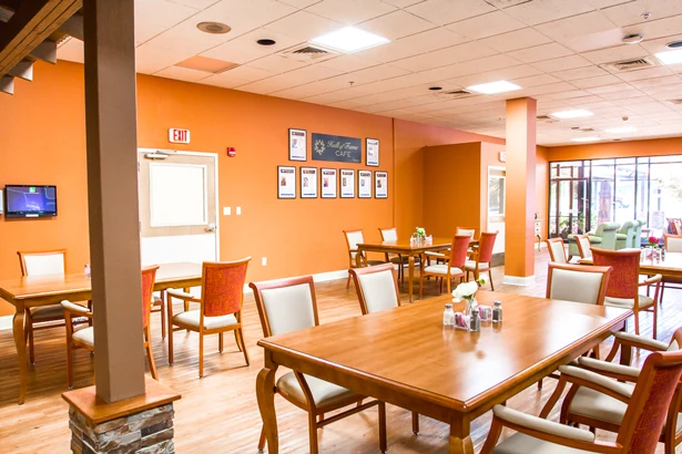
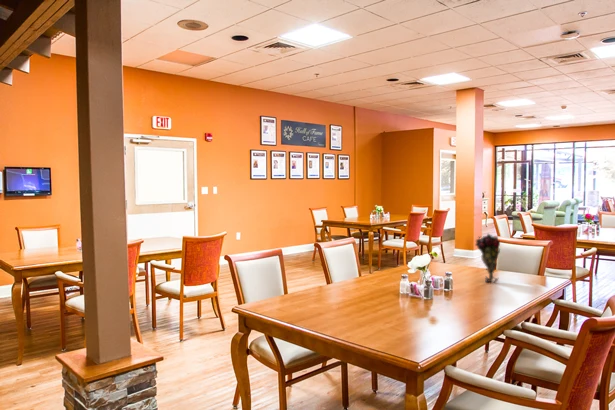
+ flower (487, 257)
